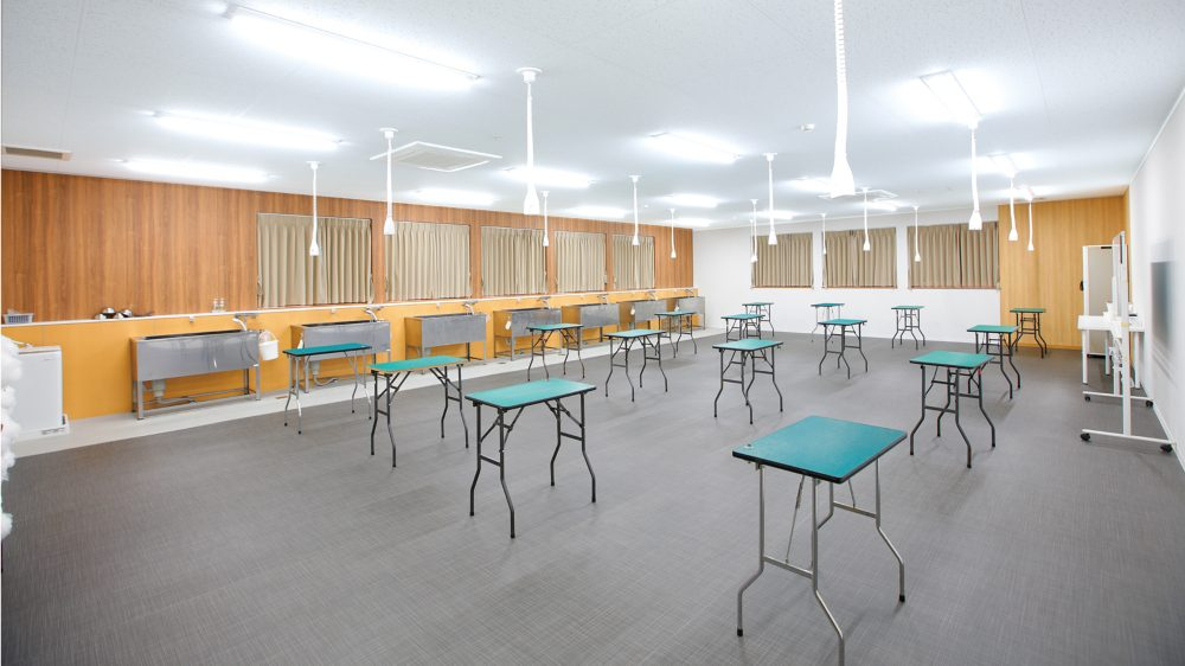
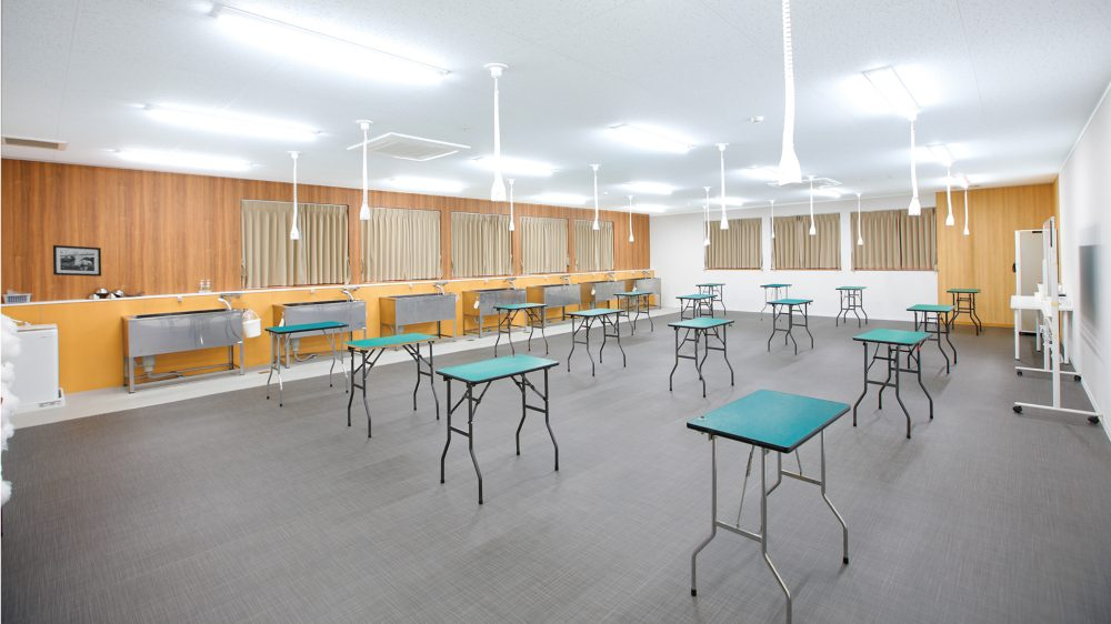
+ picture frame (77, 261)
